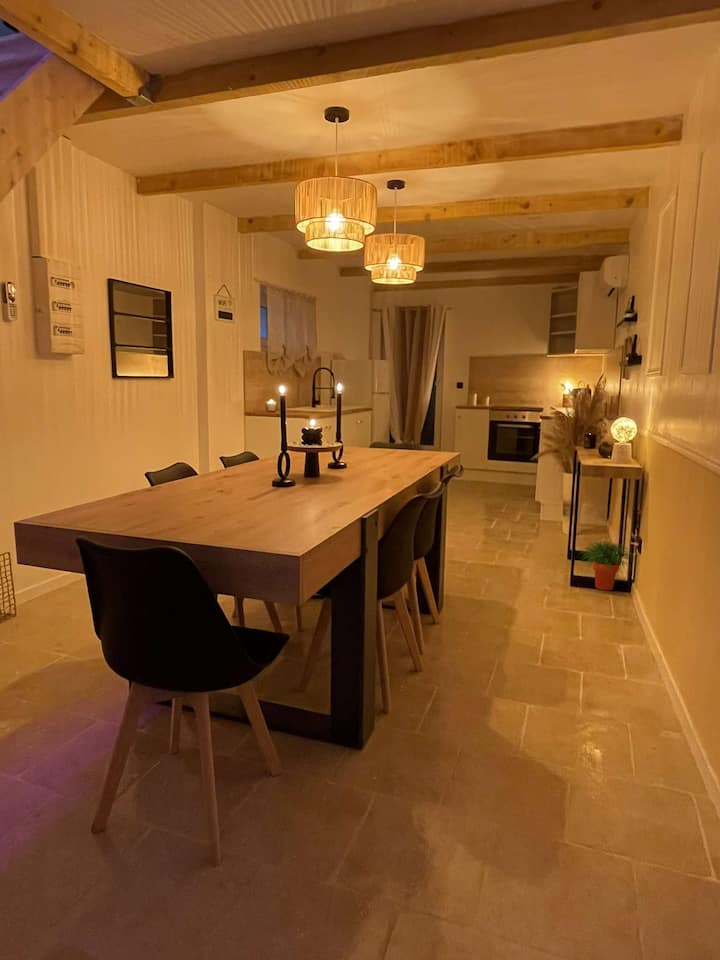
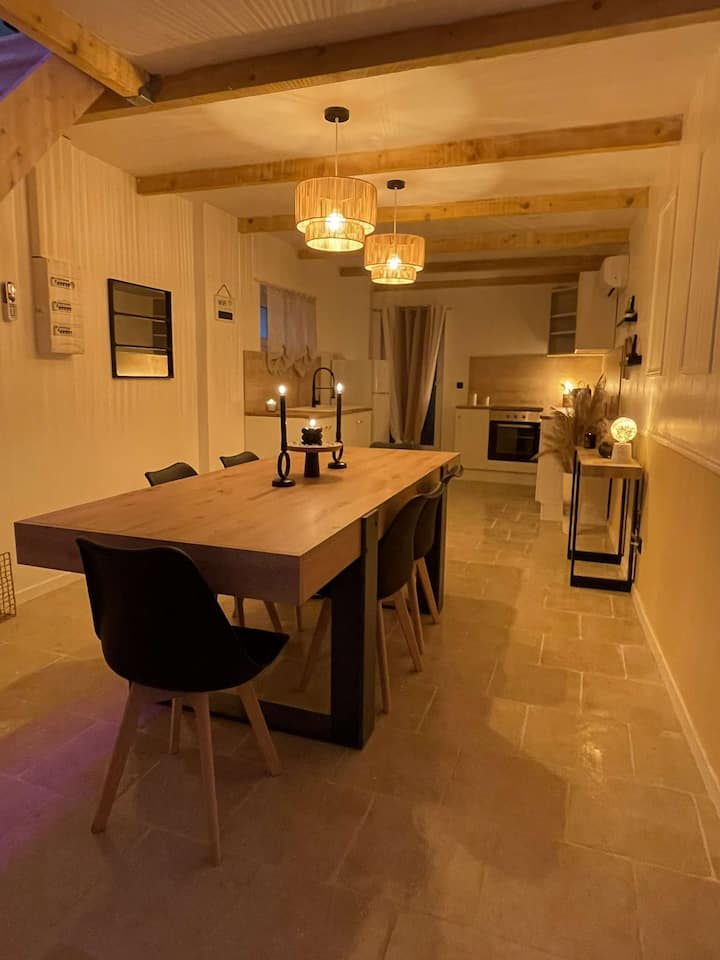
- potted plant (605, 564)
